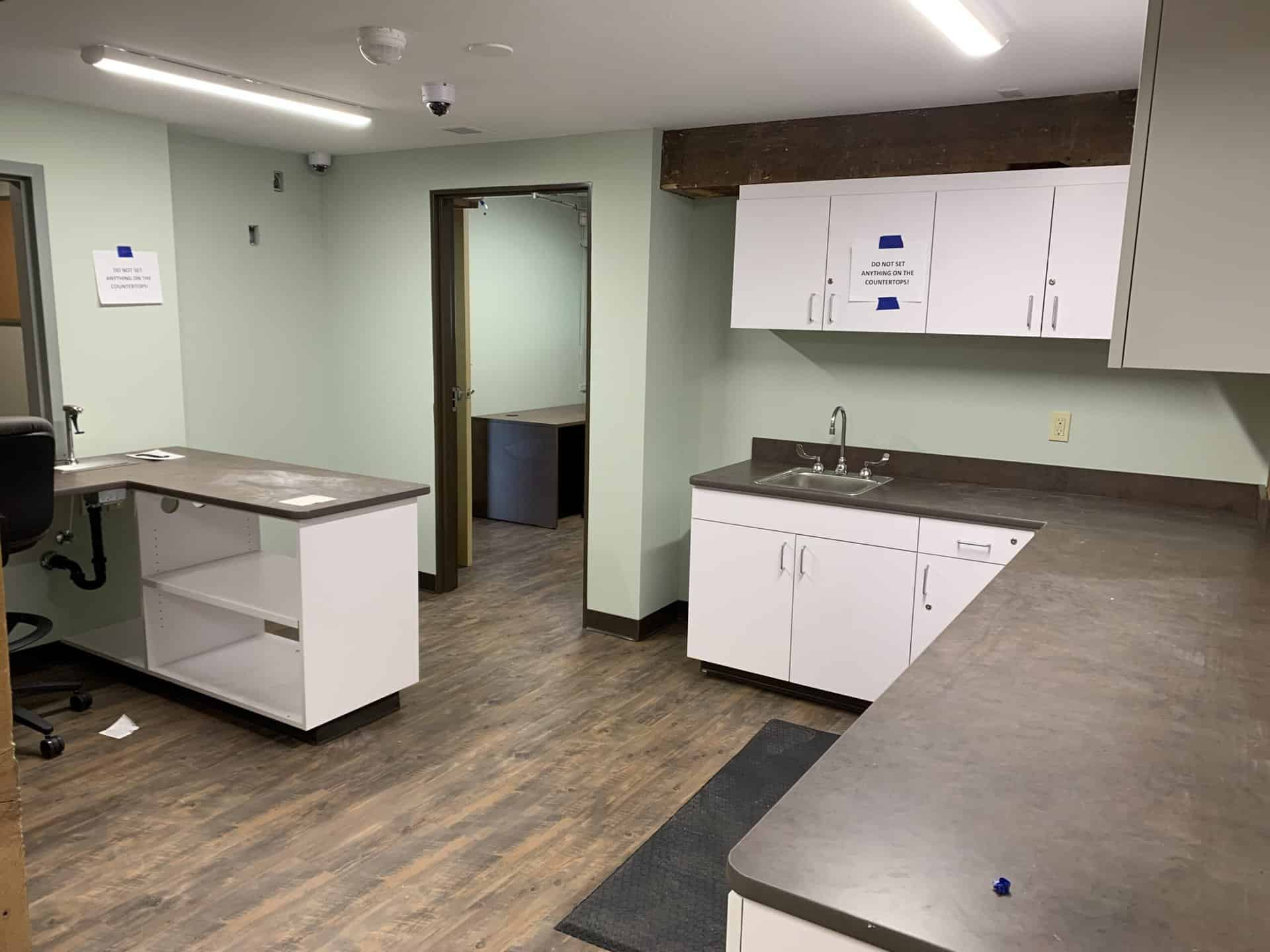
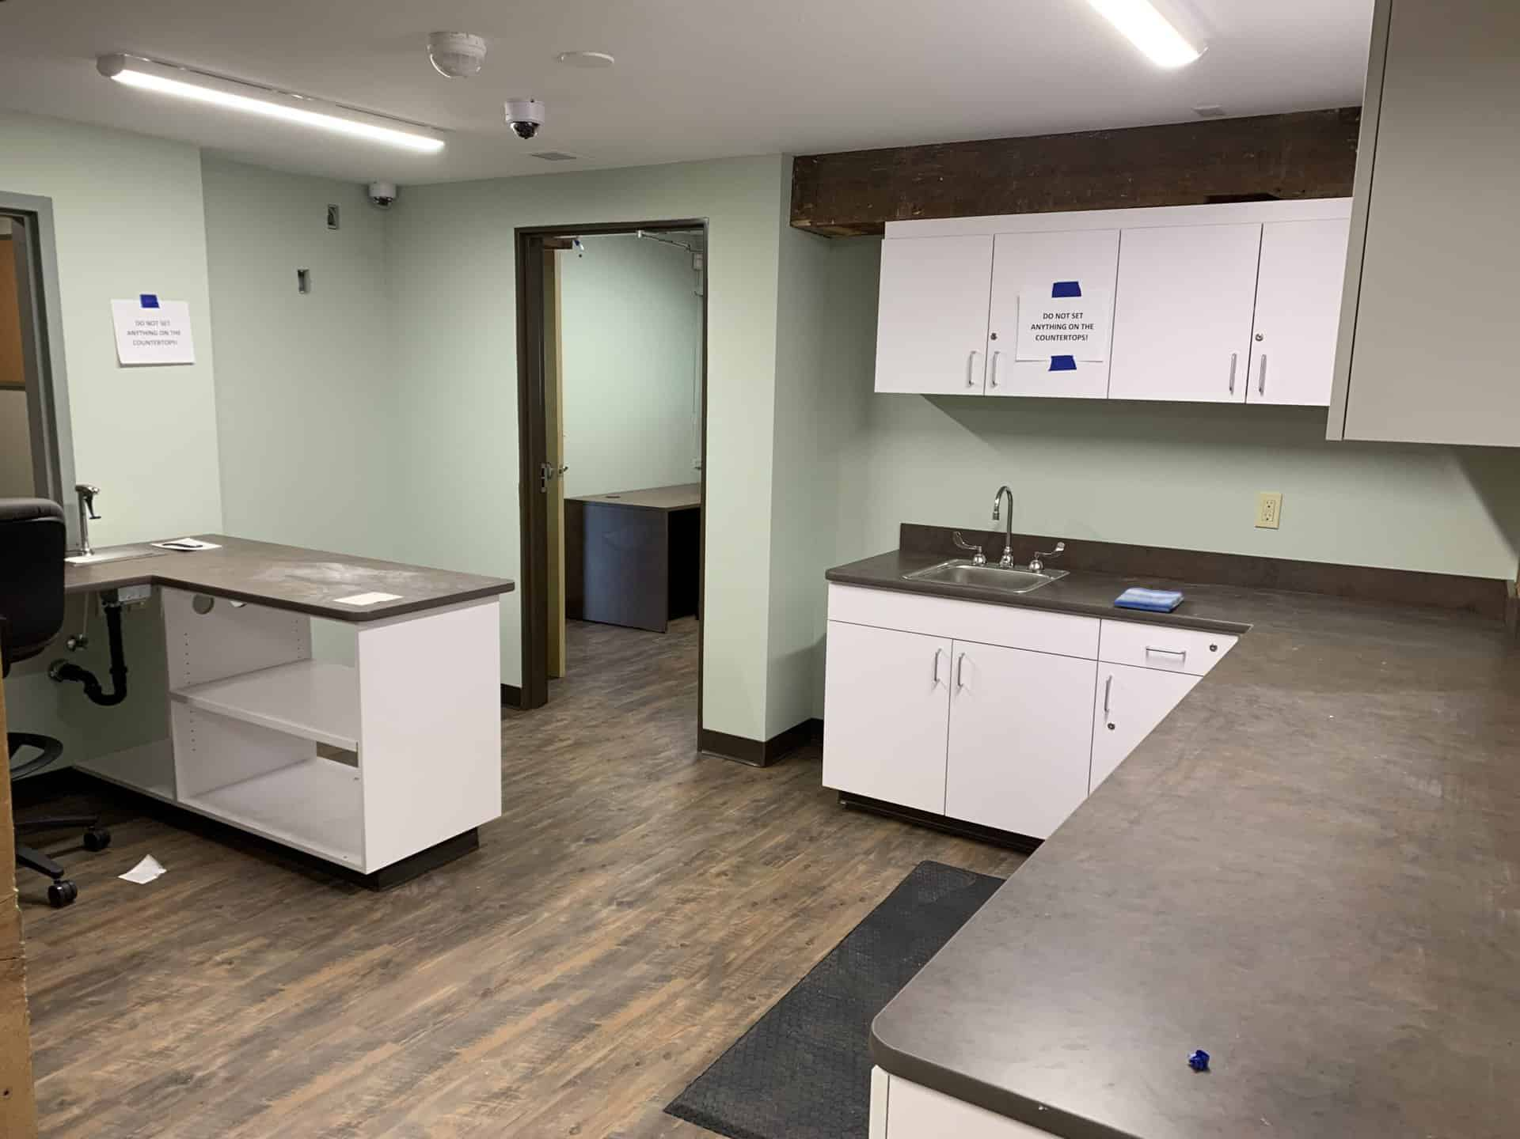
+ dish towel (1149, 598)
